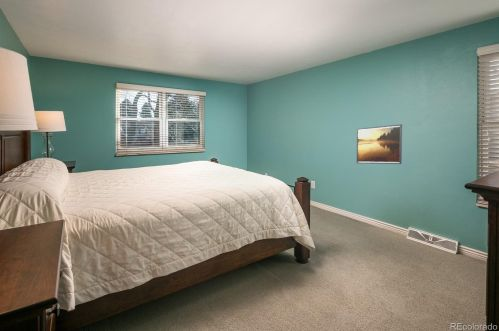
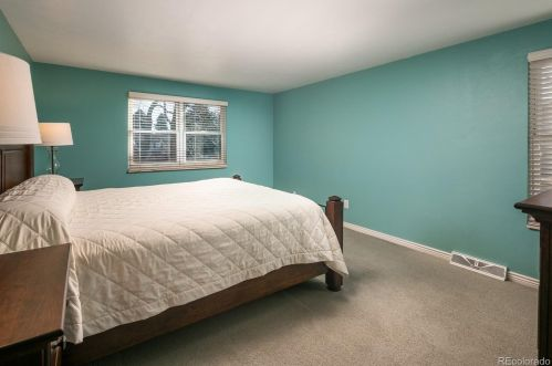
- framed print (377, 145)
